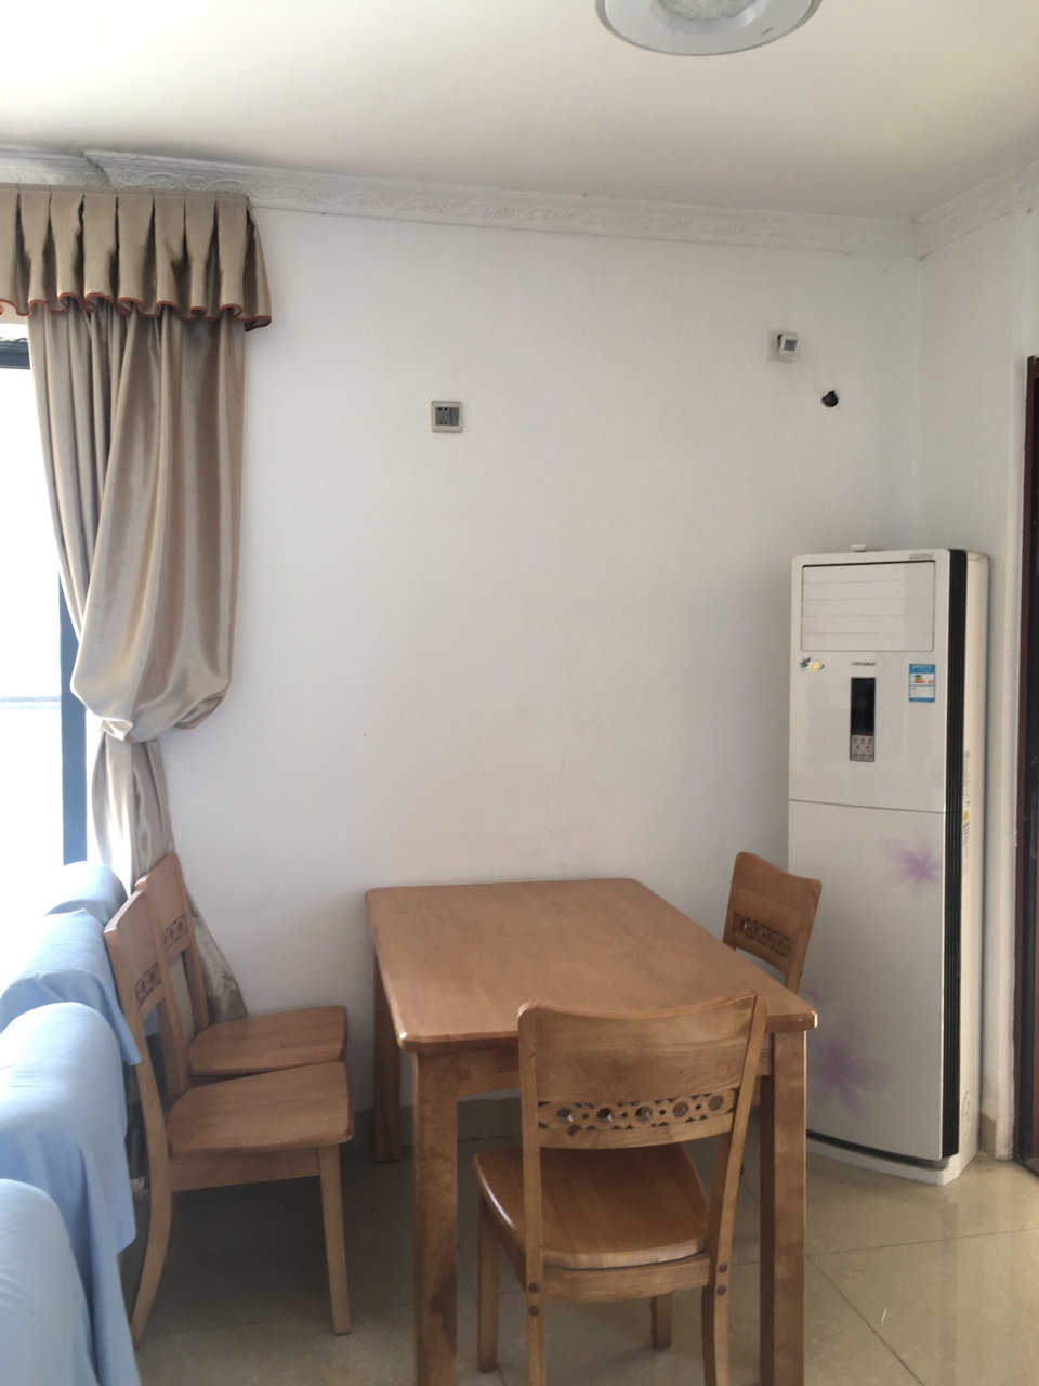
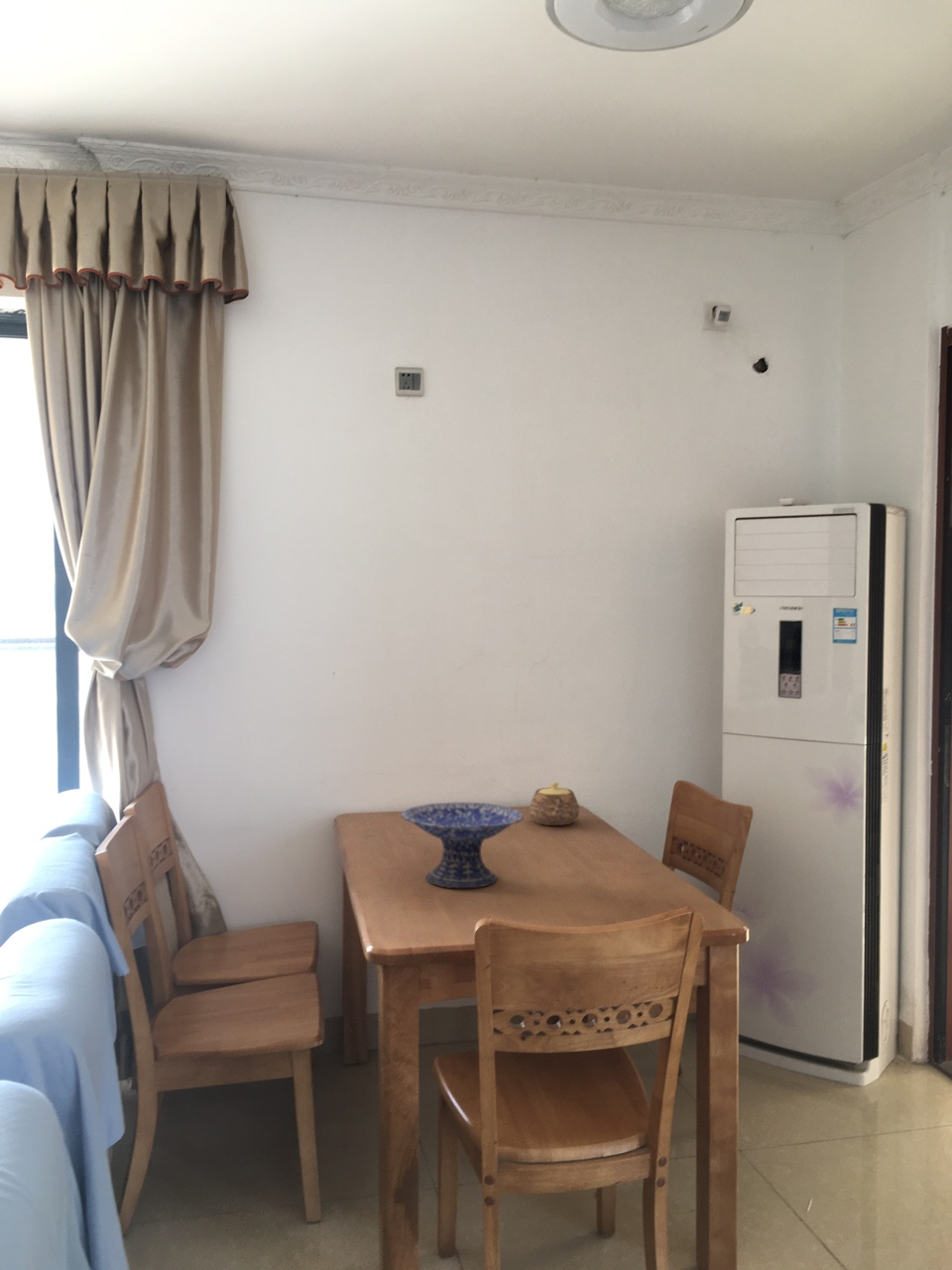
+ decorative bowl (462, 845)
+ teapot (554, 803)
